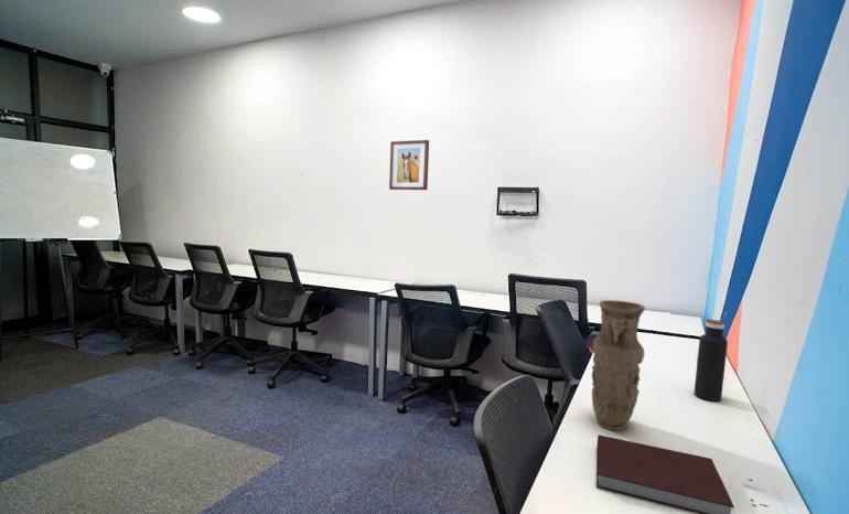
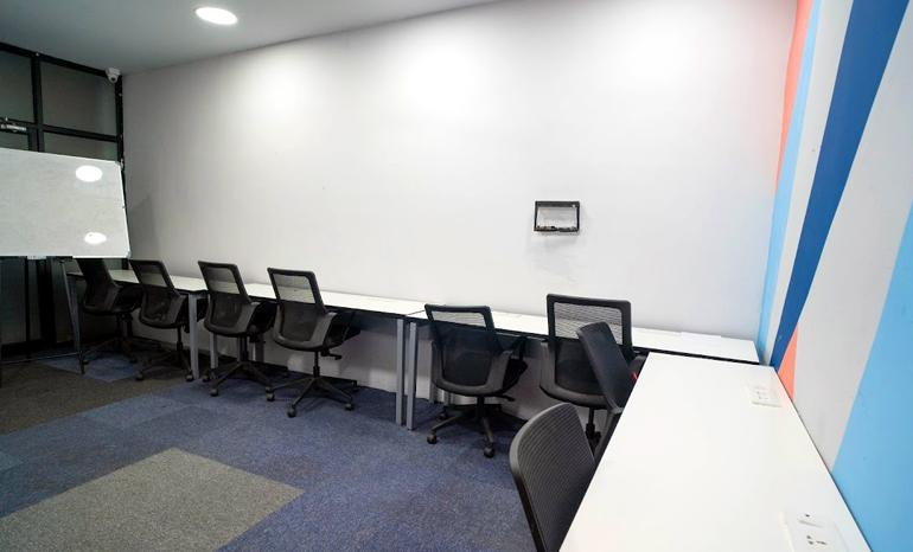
- notebook (656, 472)
- water bottle (711, 358)
- vase (616, 363)
- wall art (408, 165)
